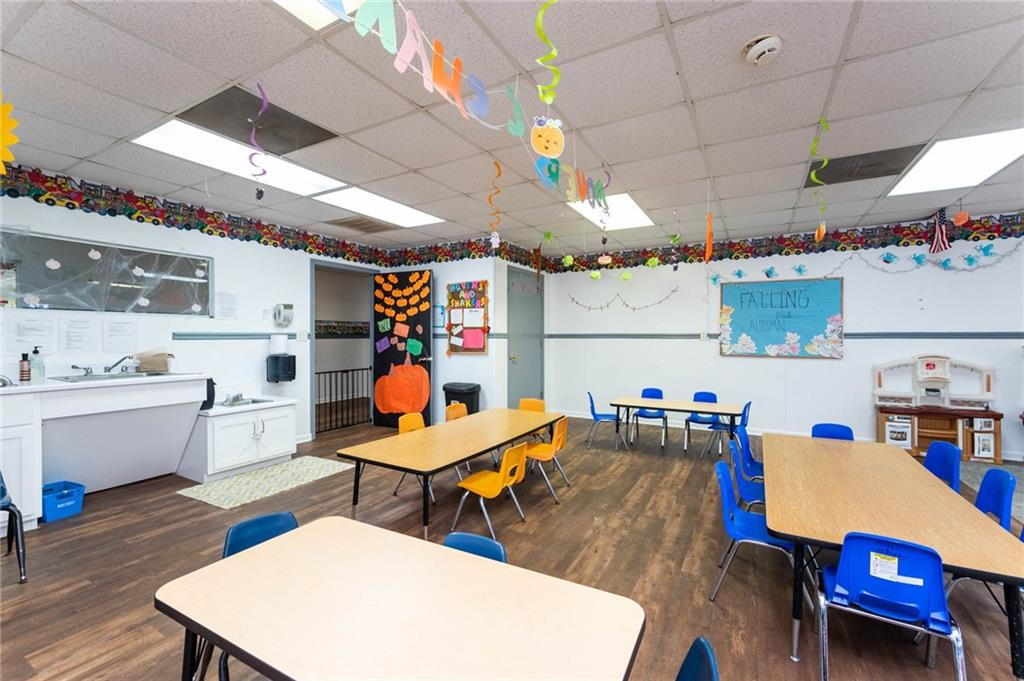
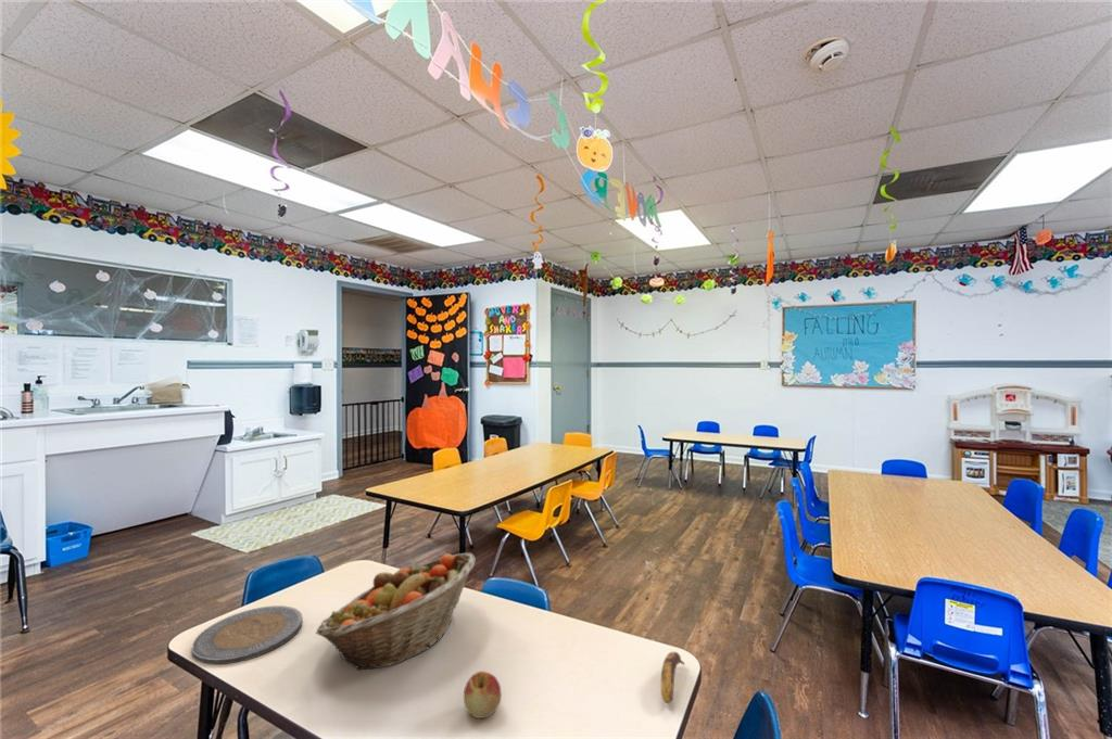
+ apple (482, 693)
+ banana (670, 673)
+ fruit basket (404, 601)
+ plate (250, 632)
